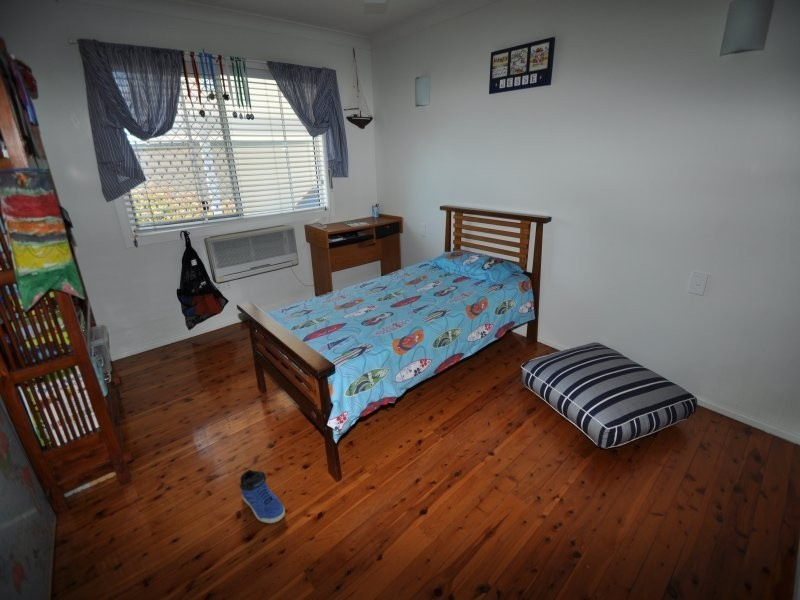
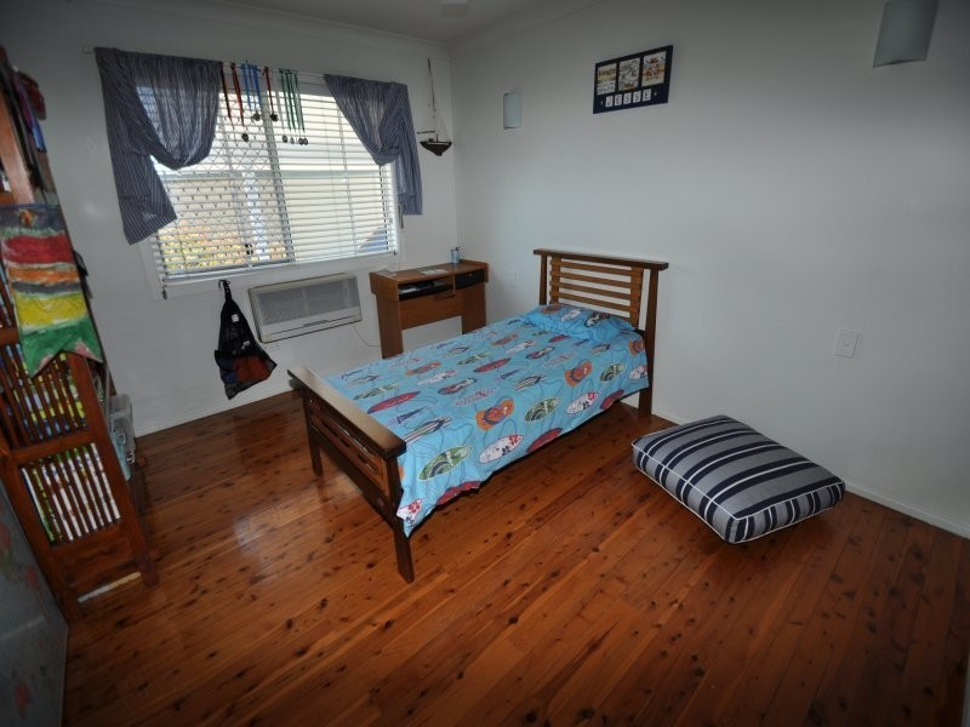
- sneaker (260, 493)
